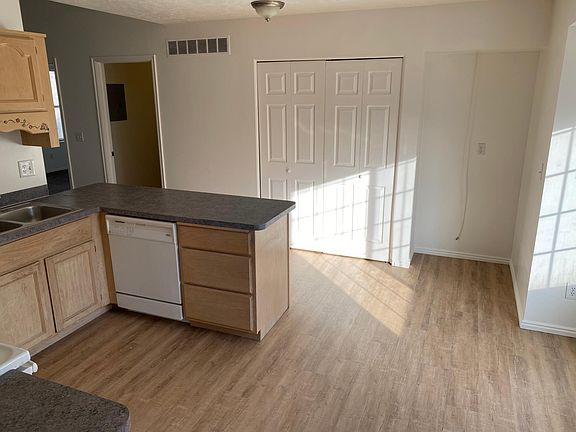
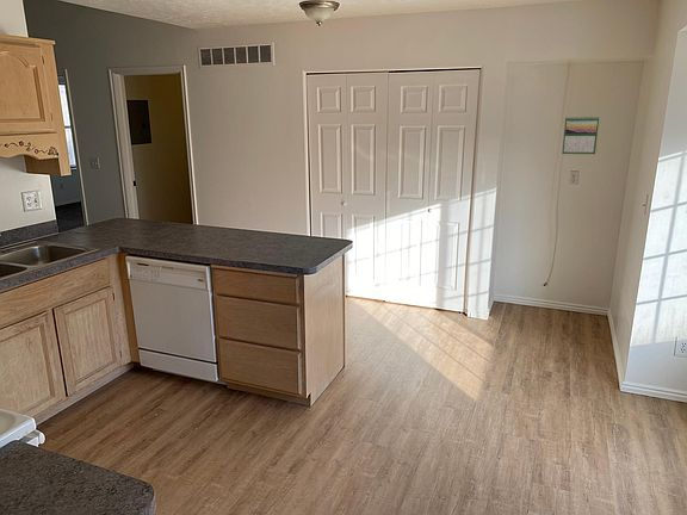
+ calendar (580, 135)
